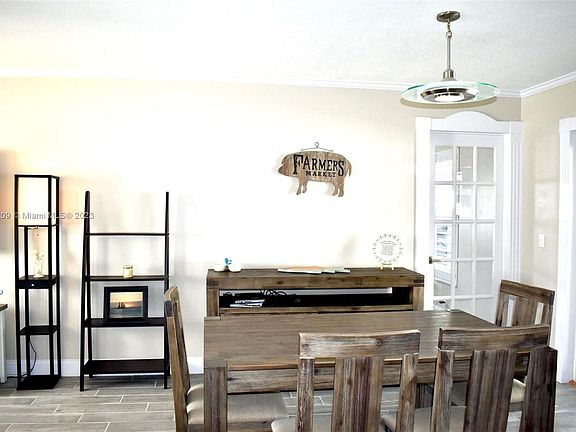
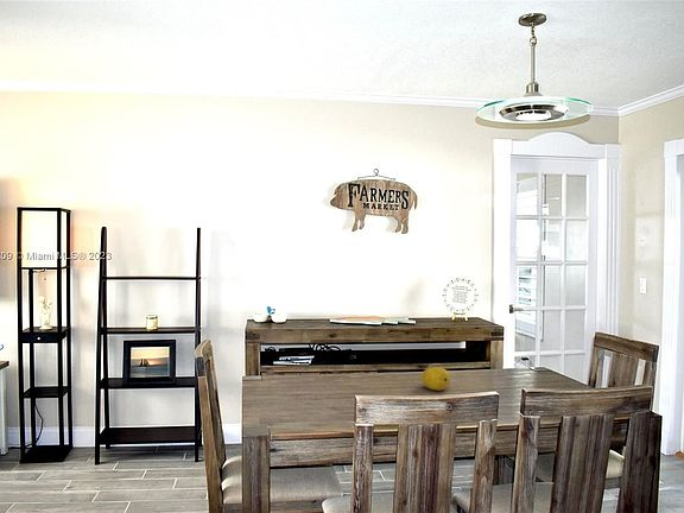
+ fruit (433, 376)
